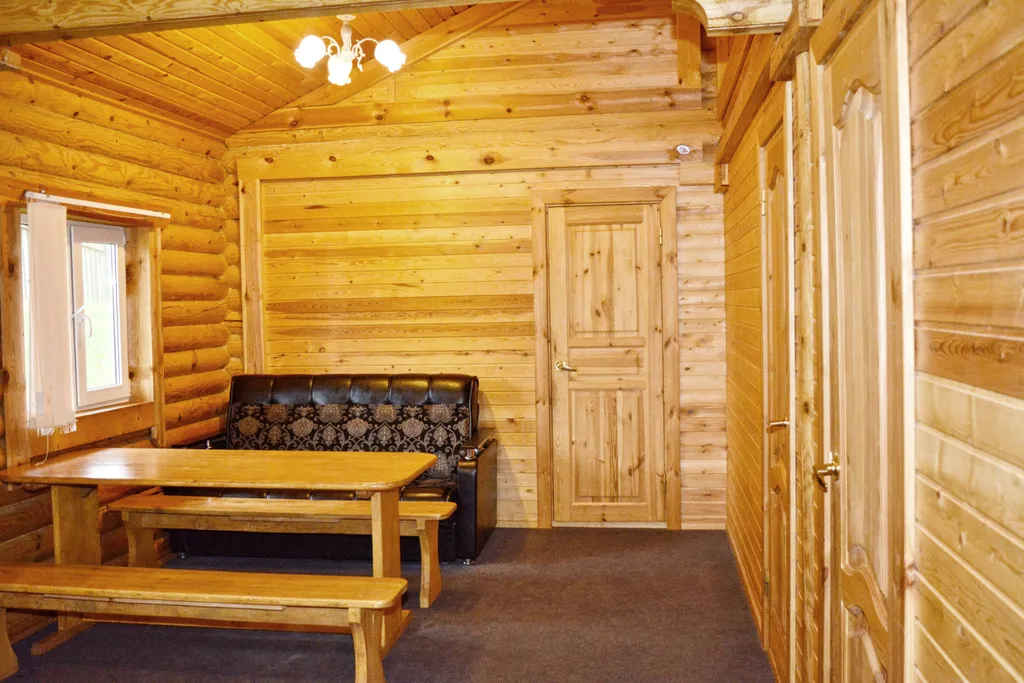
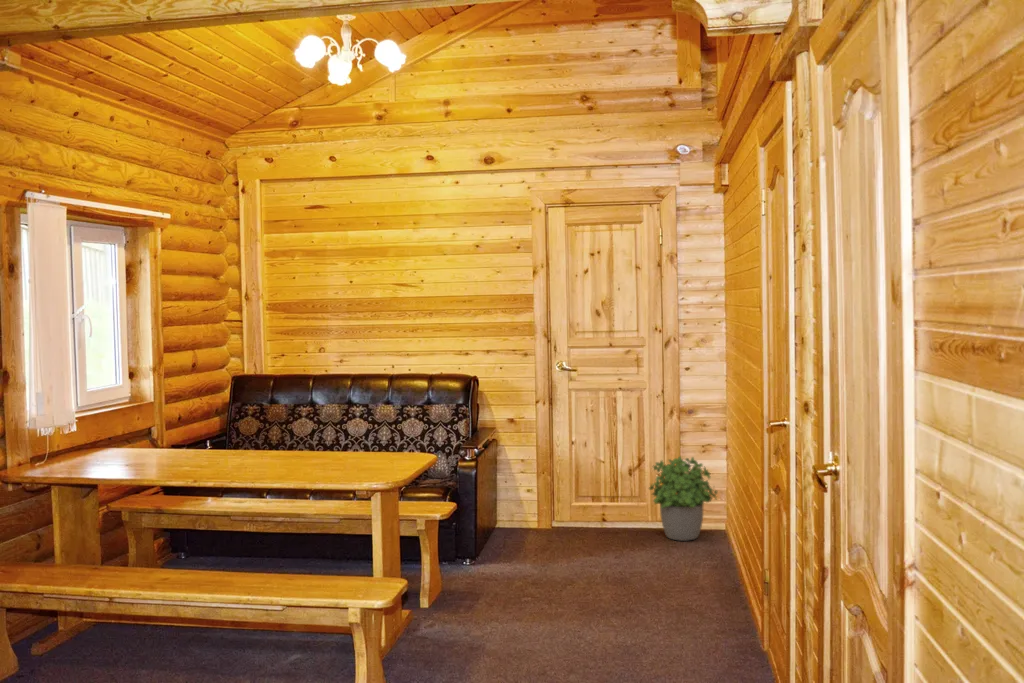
+ potted plant (682, 496)
